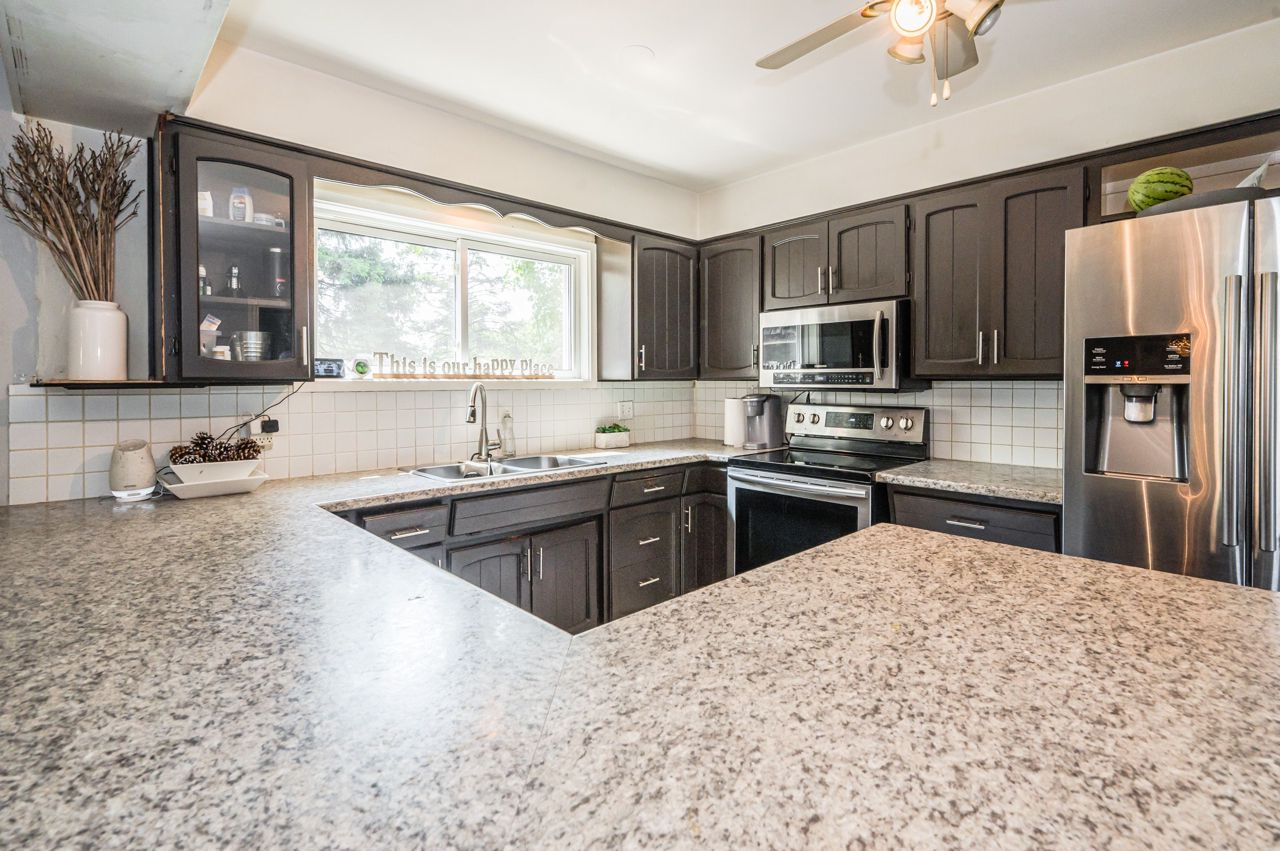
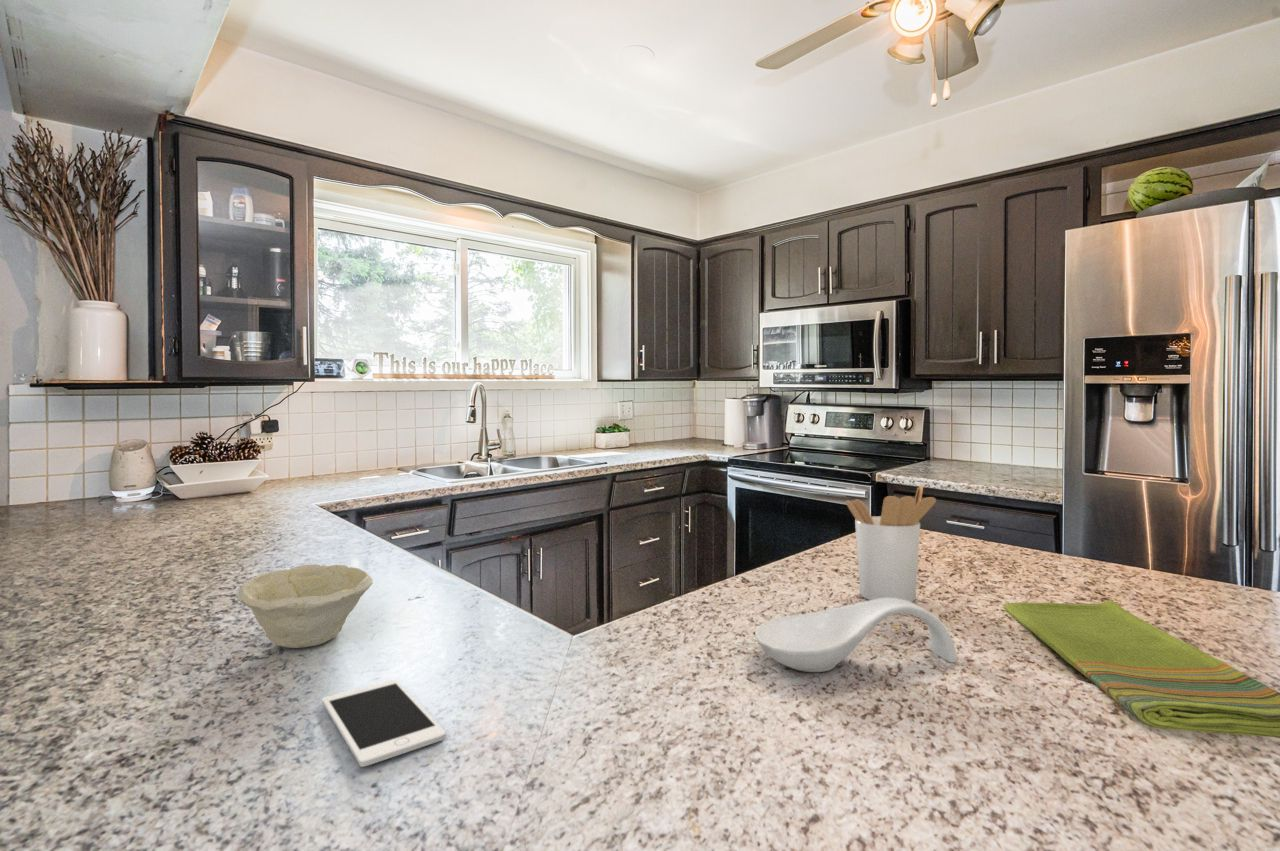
+ cell phone (380, 717)
+ utensil holder (894, 543)
+ spoon rest (852, 631)
+ bowl (308, 608)
+ dish towel (1126, 649)
